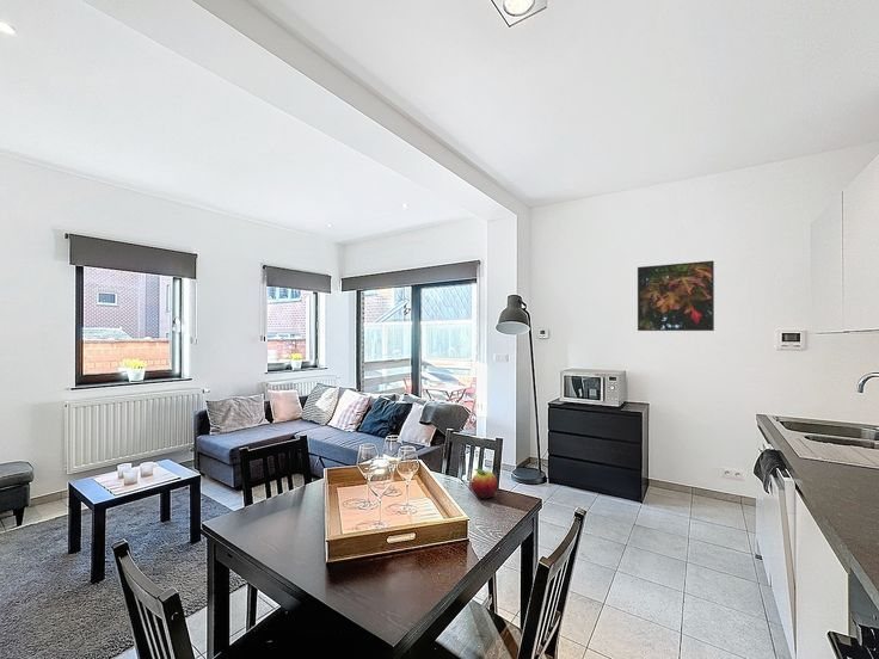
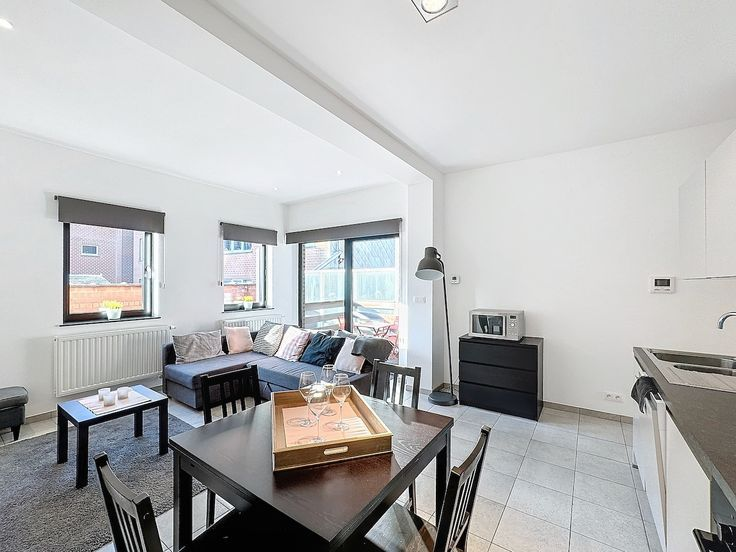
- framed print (674, 297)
- fruit (484, 482)
